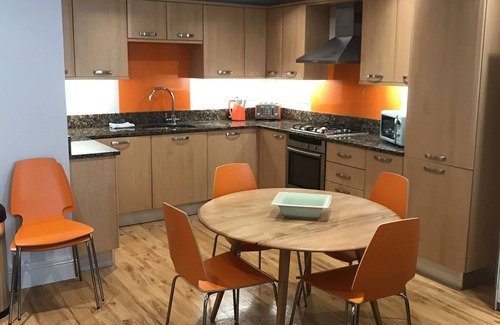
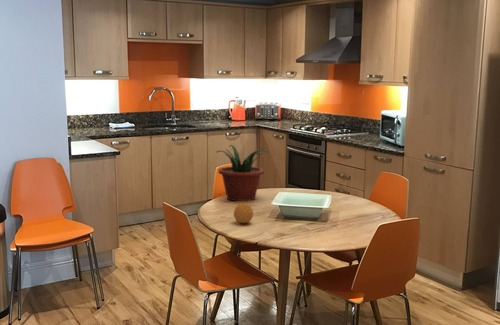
+ fruit (243, 213)
+ potted plant (243, 172)
